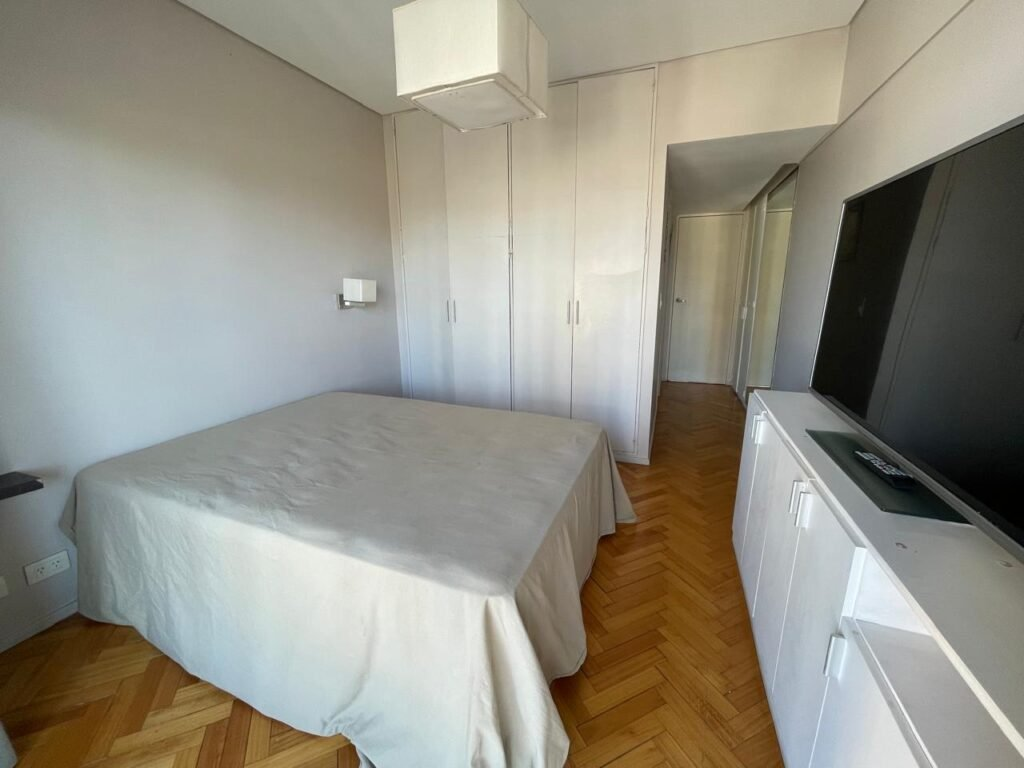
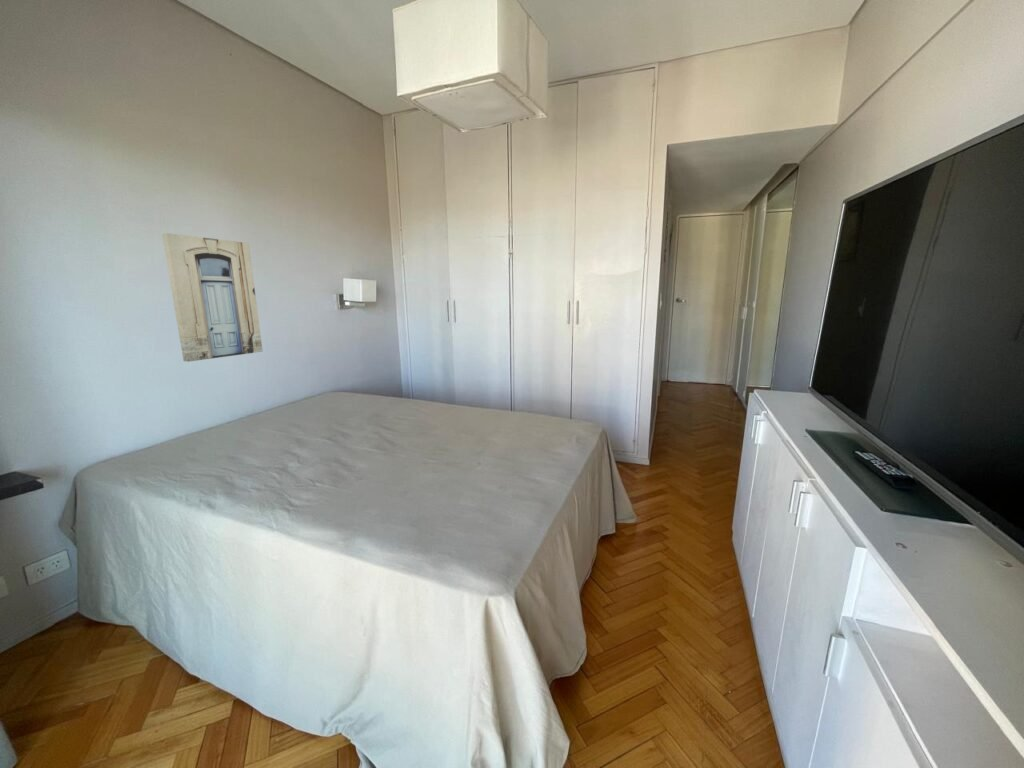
+ wall art (217, 299)
